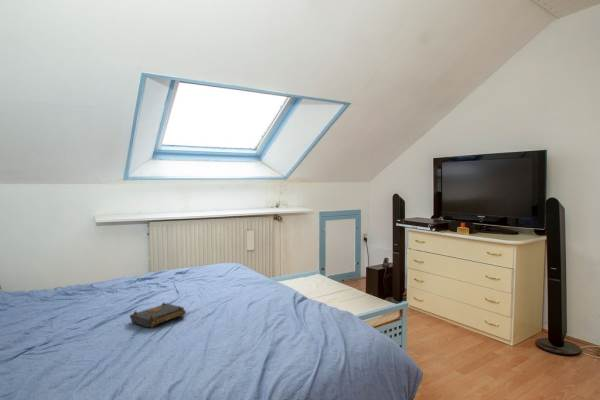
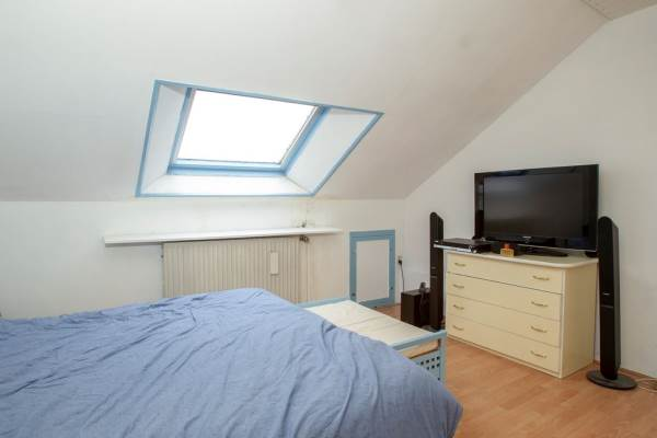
- book (158, 313)
